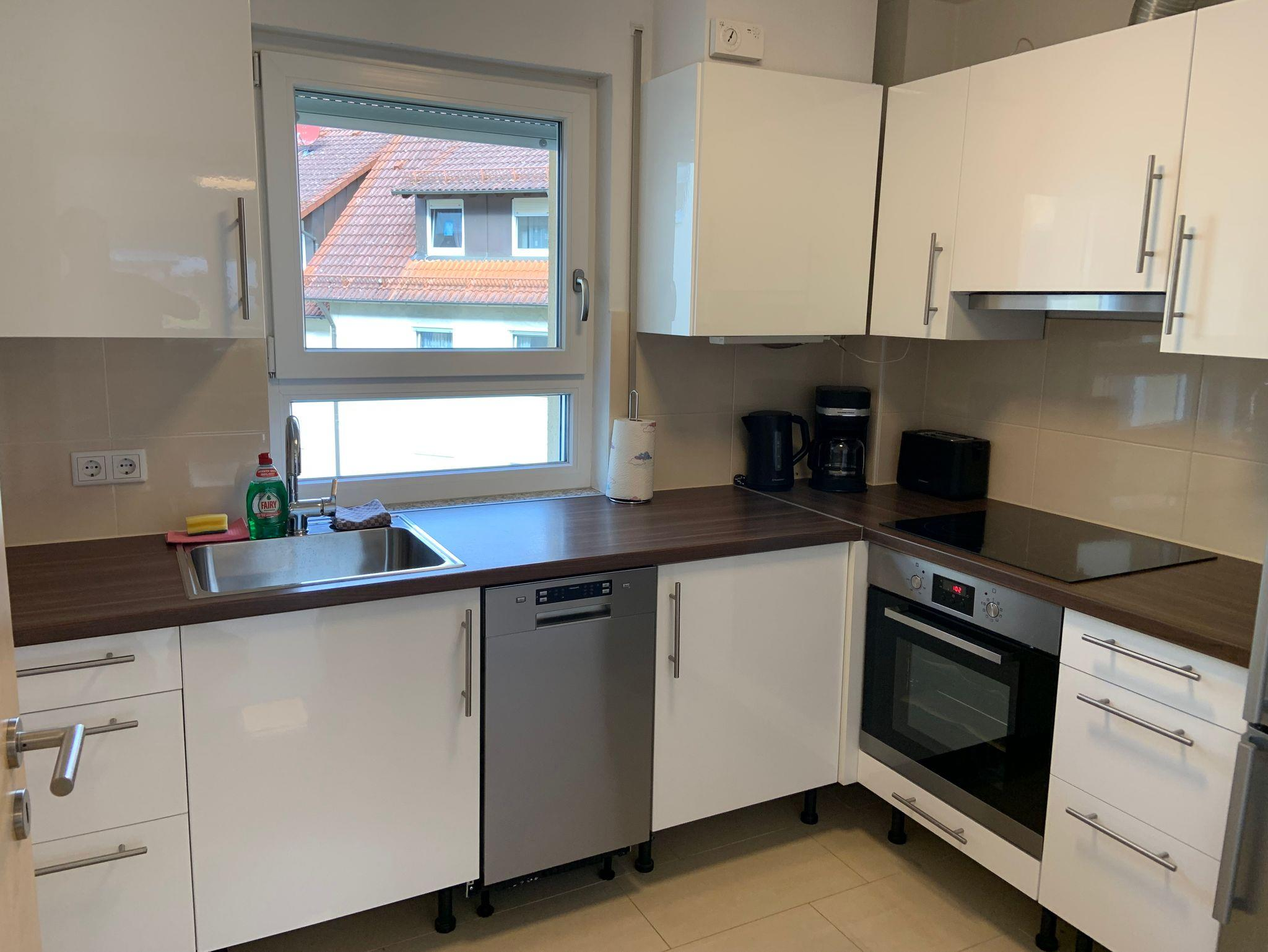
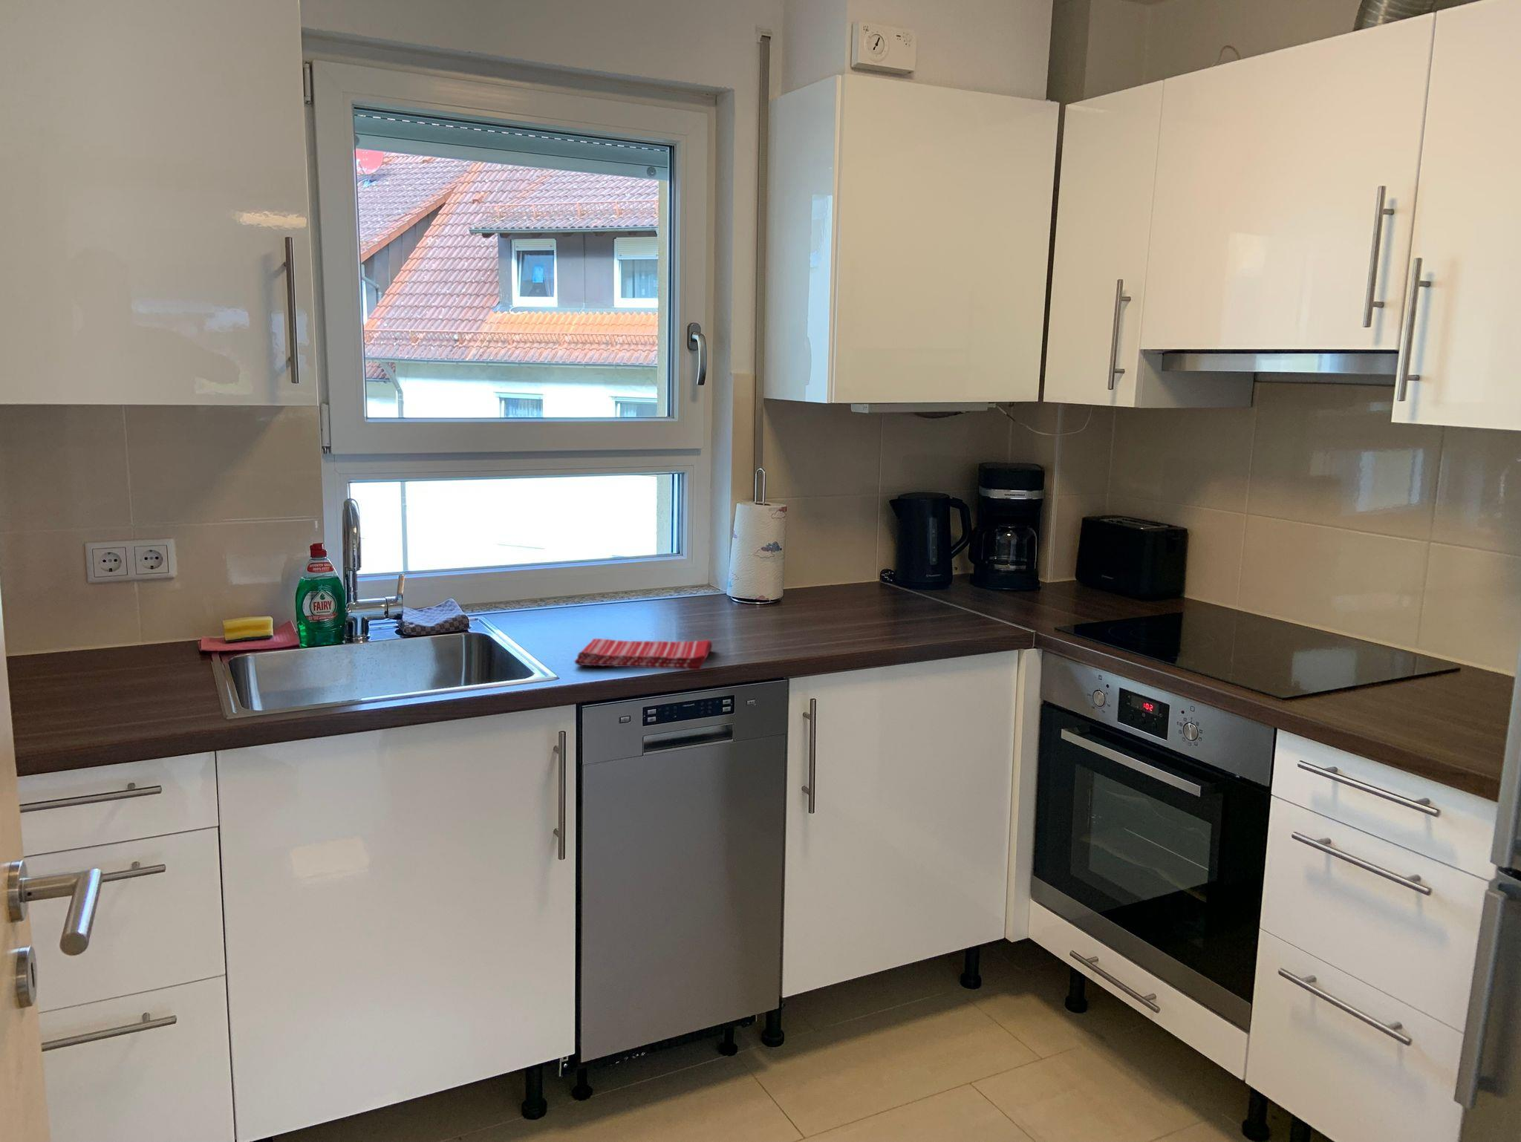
+ dish towel (647, 651)
